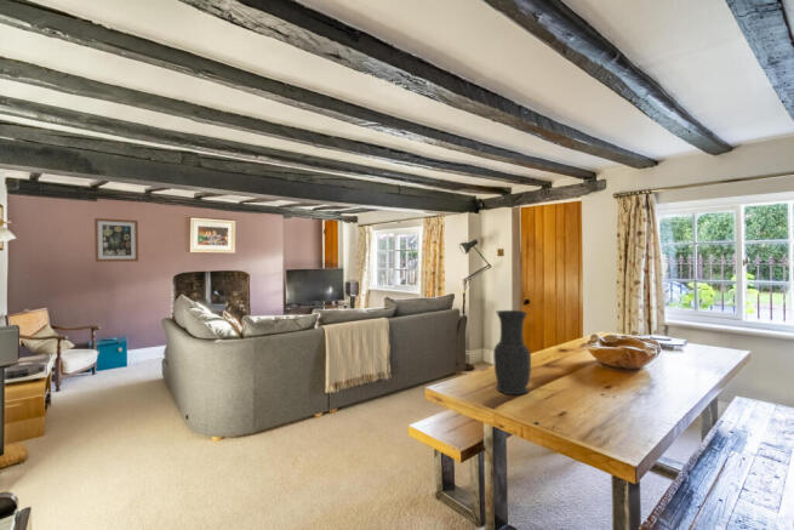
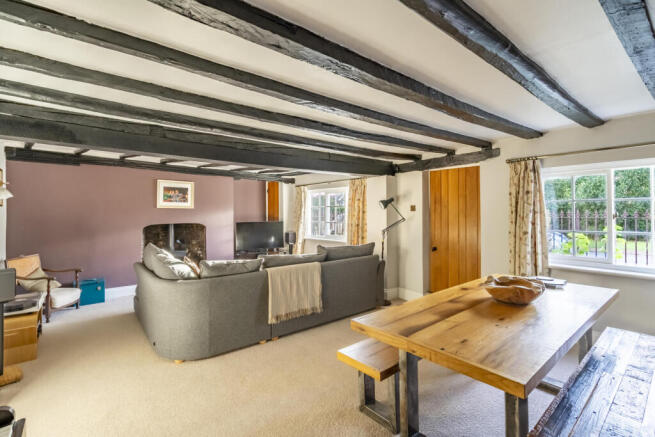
- vase (512, 351)
- wall art (116, 240)
